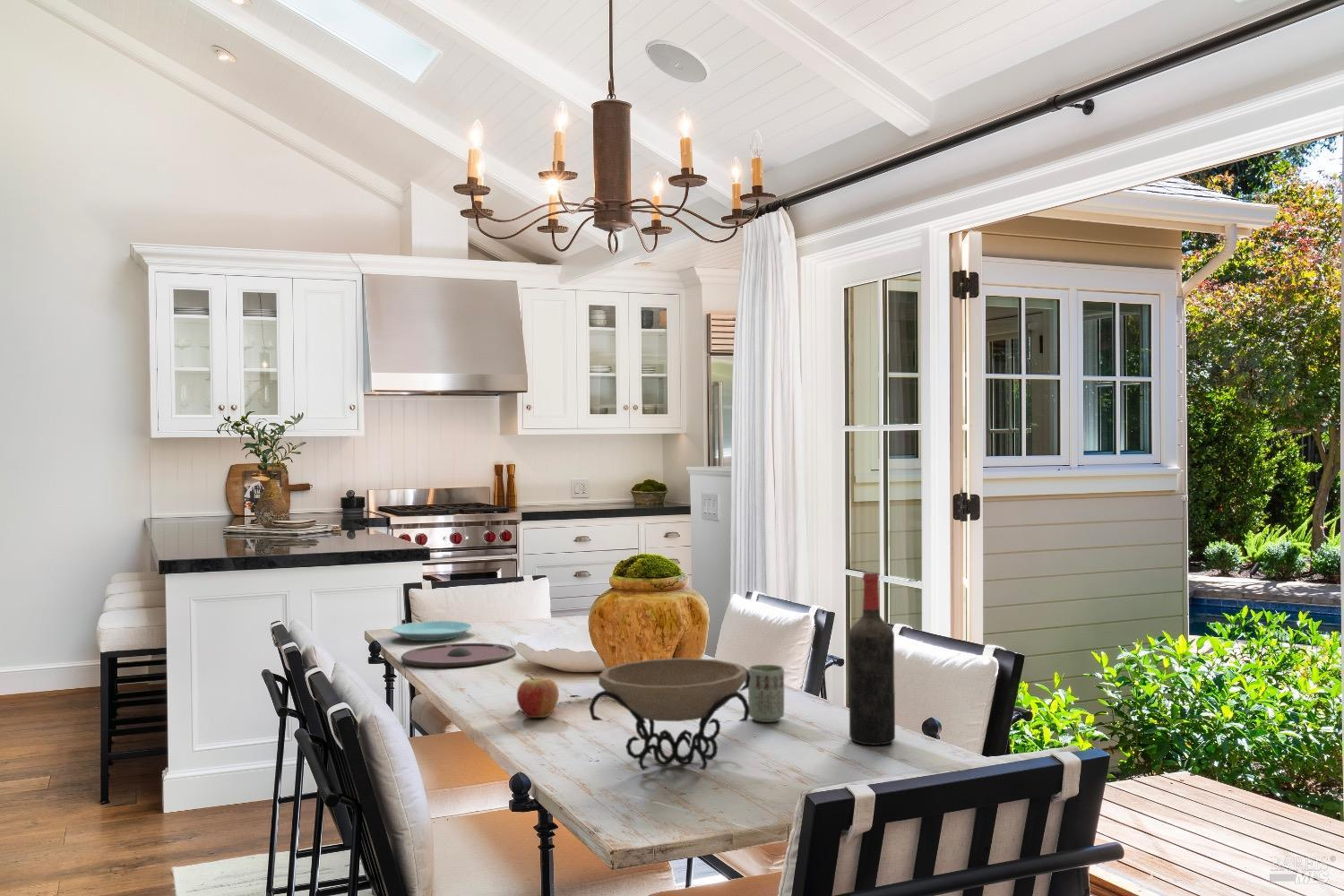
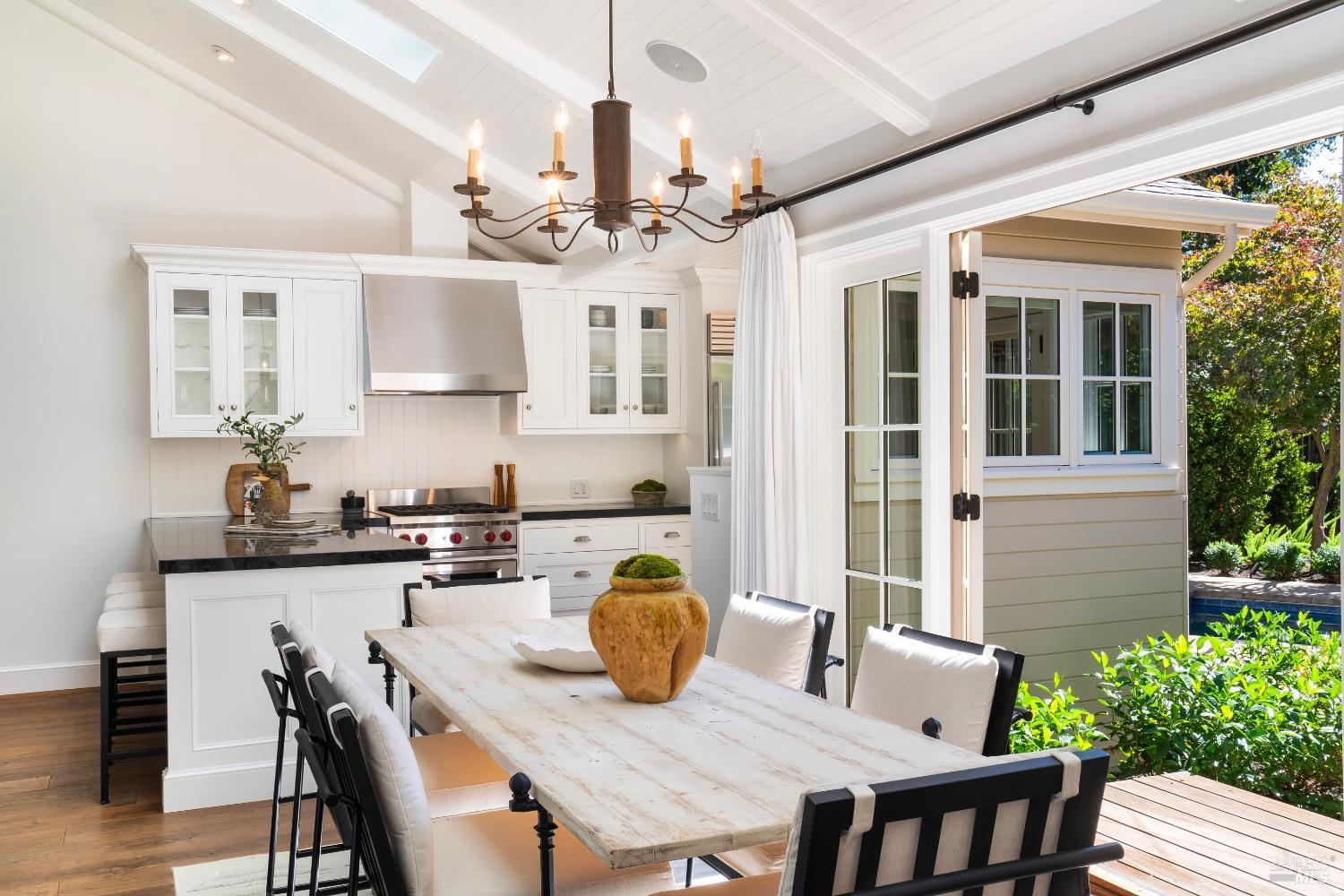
- decorative bowl (675, 717)
- cup (766, 693)
- plate (432, 631)
- plate (459, 652)
- wine bottle (871, 656)
- fruit (538, 695)
